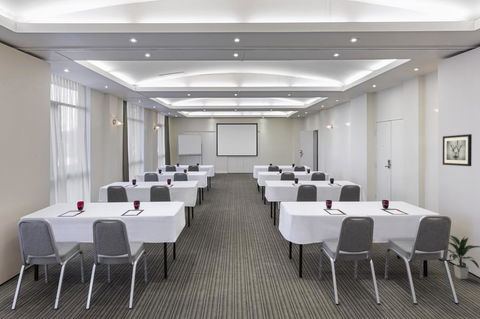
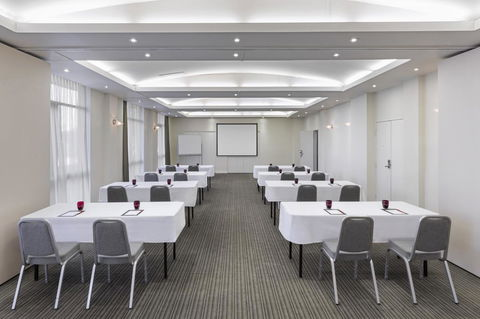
- wall art (456, 150)
- indoor plant (459, 255)
